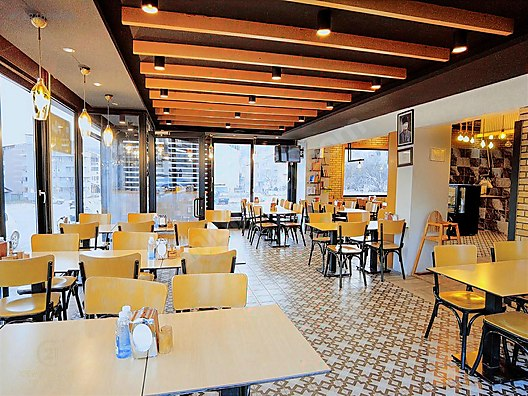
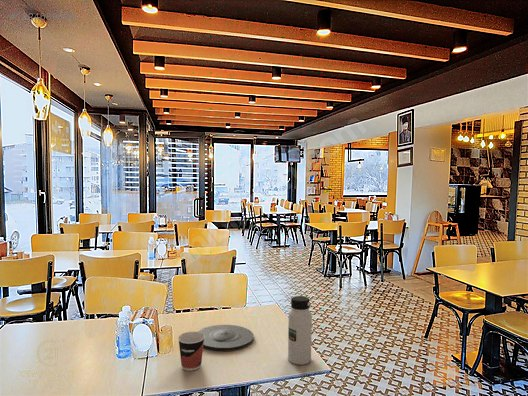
+ plate (224, 334)
+ cup (191, 351)
+ water bottle (299, 328)
